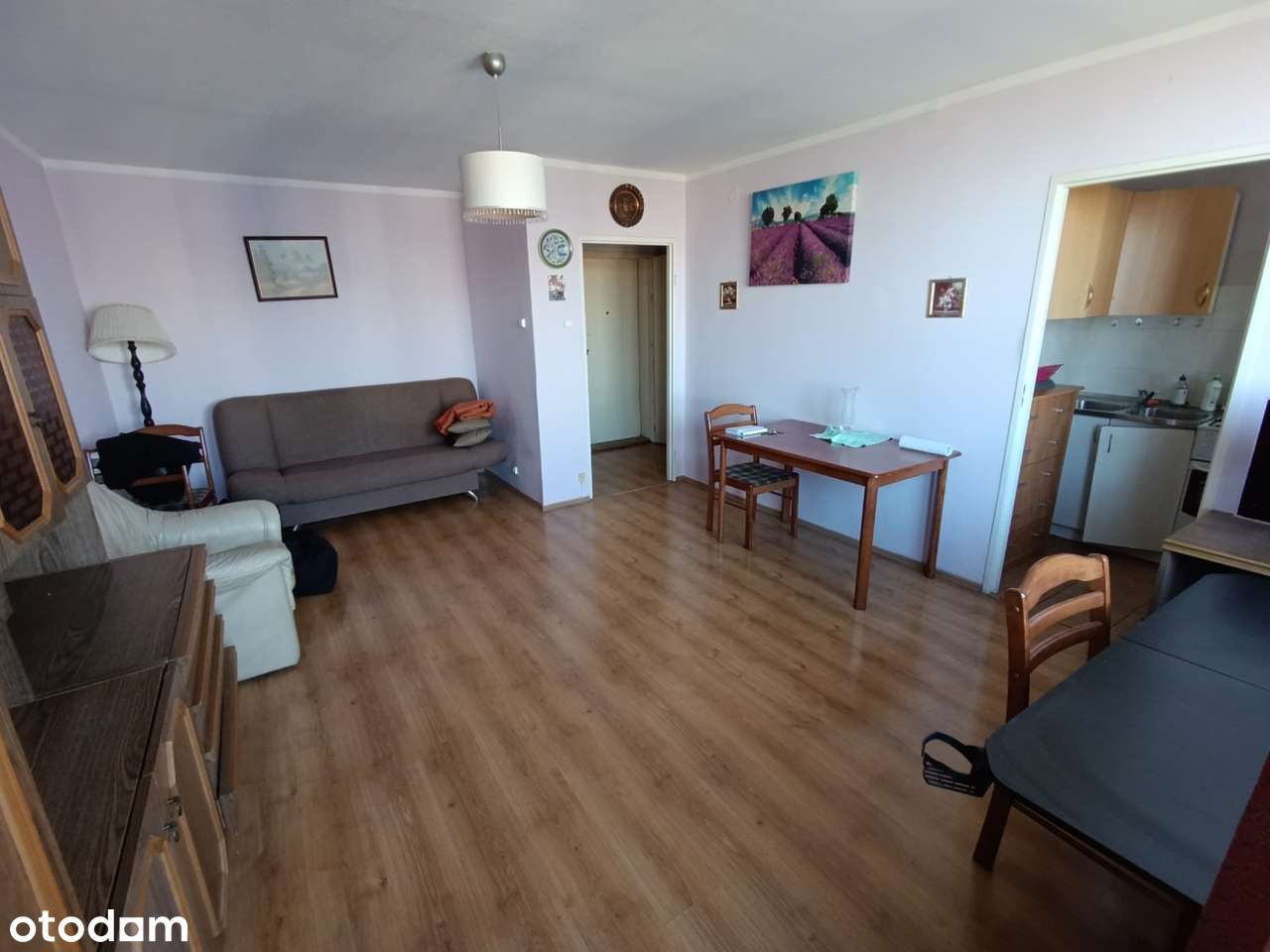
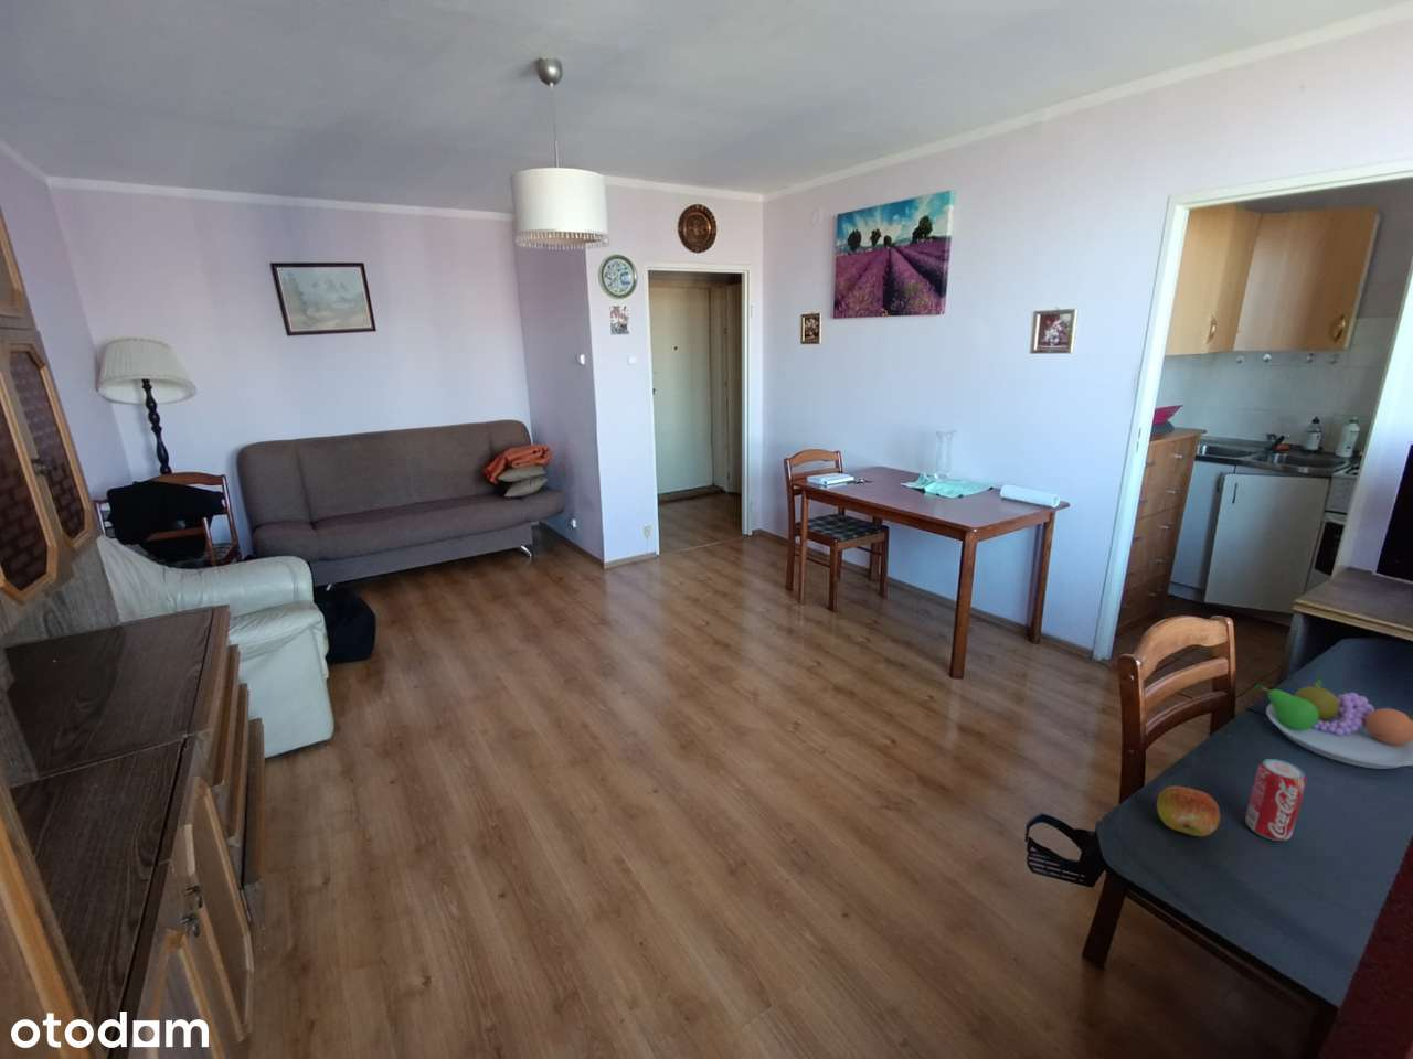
+ apple (1187, 810)
+ fruit bowl (1337, 717)
+ beverage can (1275, 799)
